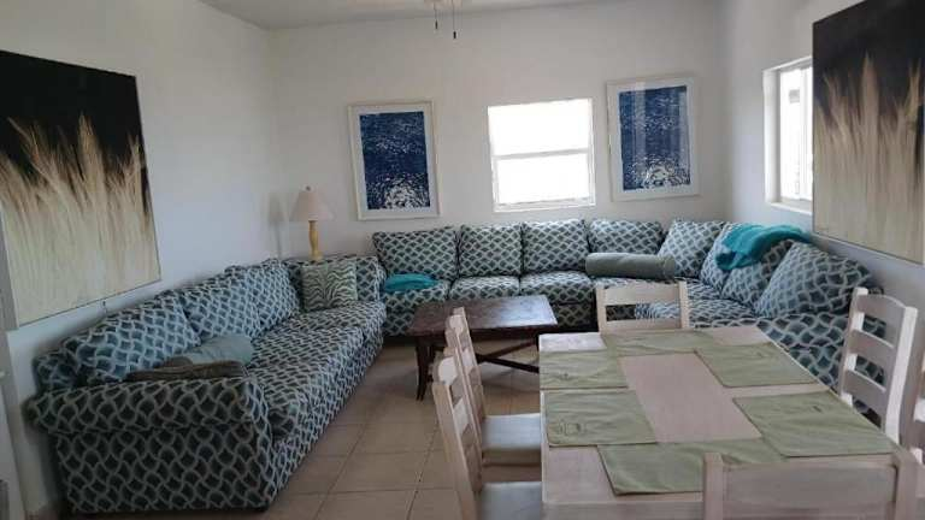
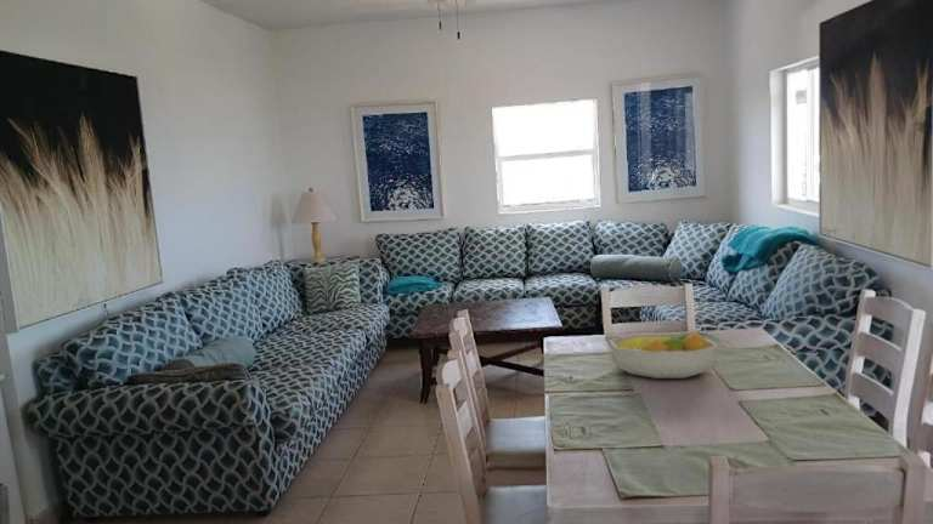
+ fruit bowl (661, 349)
